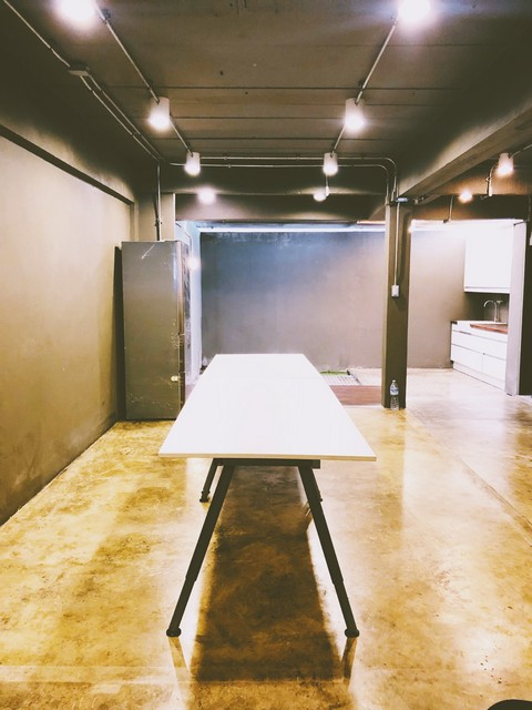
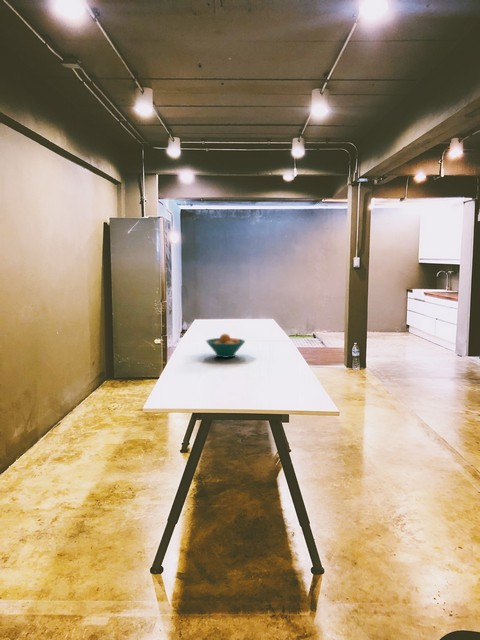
+ fruit bowl (225, 344)
